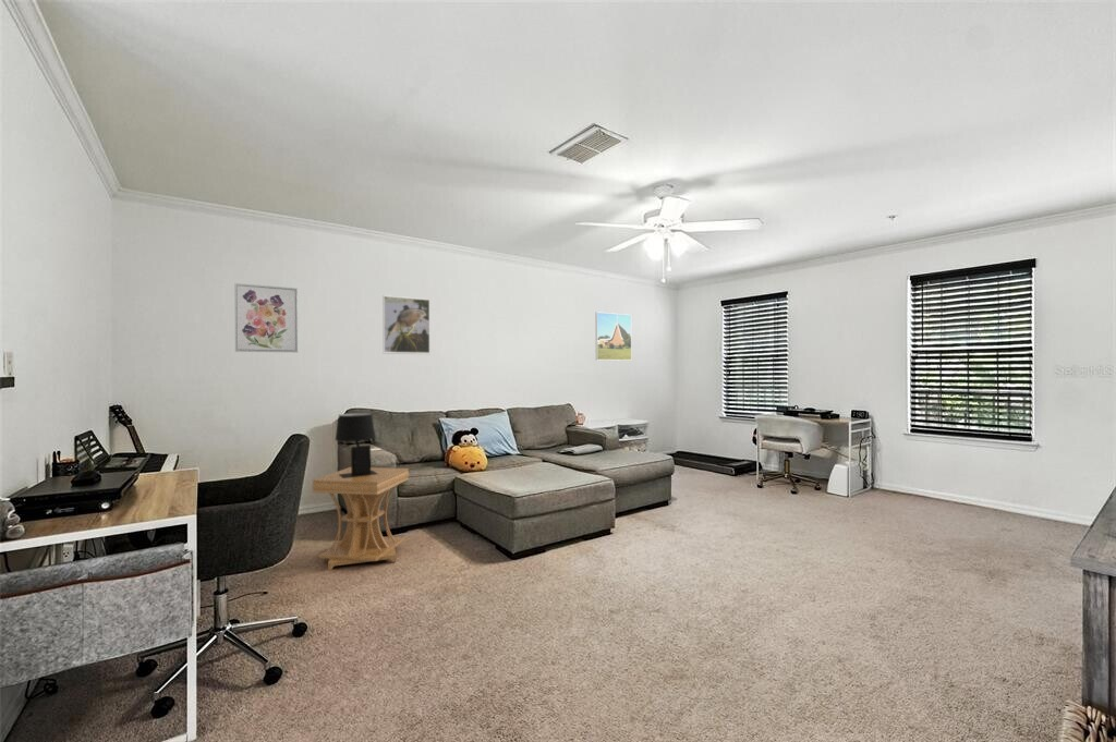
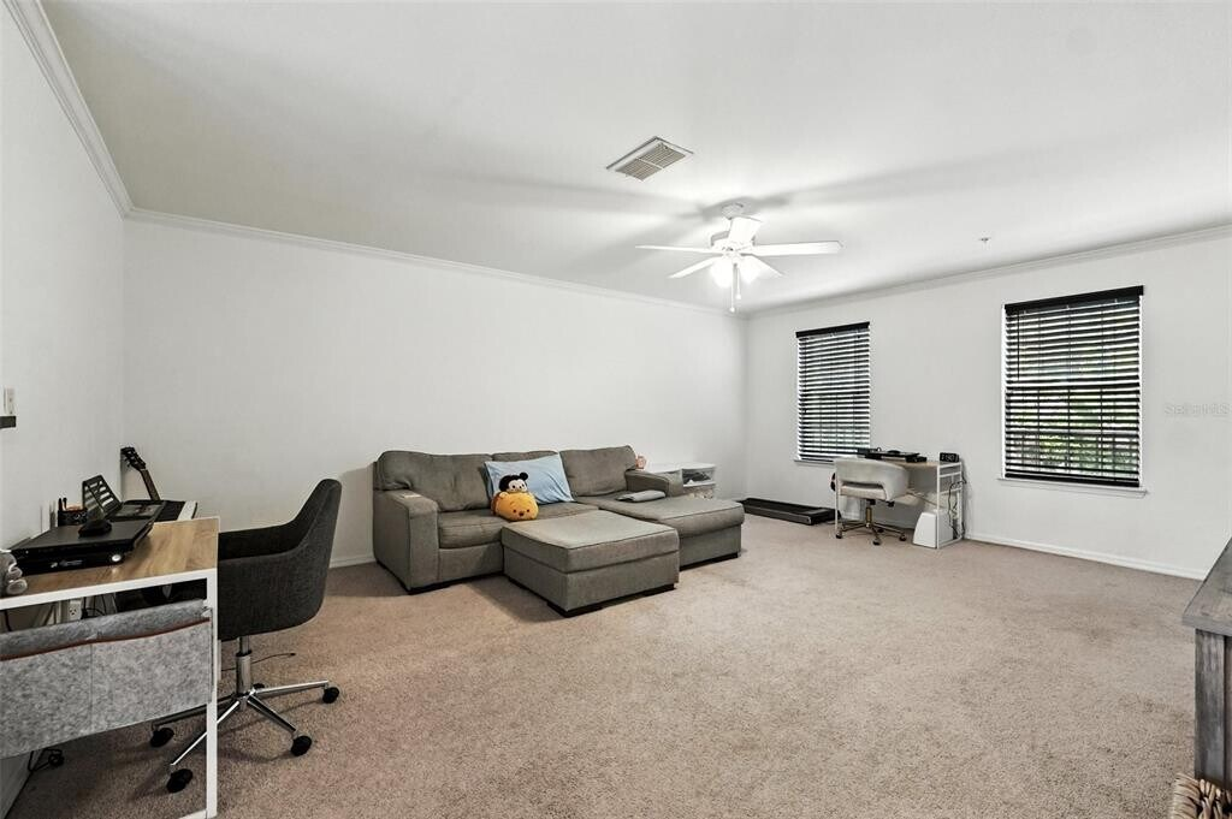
- wall art (267, 318)
- side table (363, 514)
- table lamp (355, 442)
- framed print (614, 337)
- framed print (407, 326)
